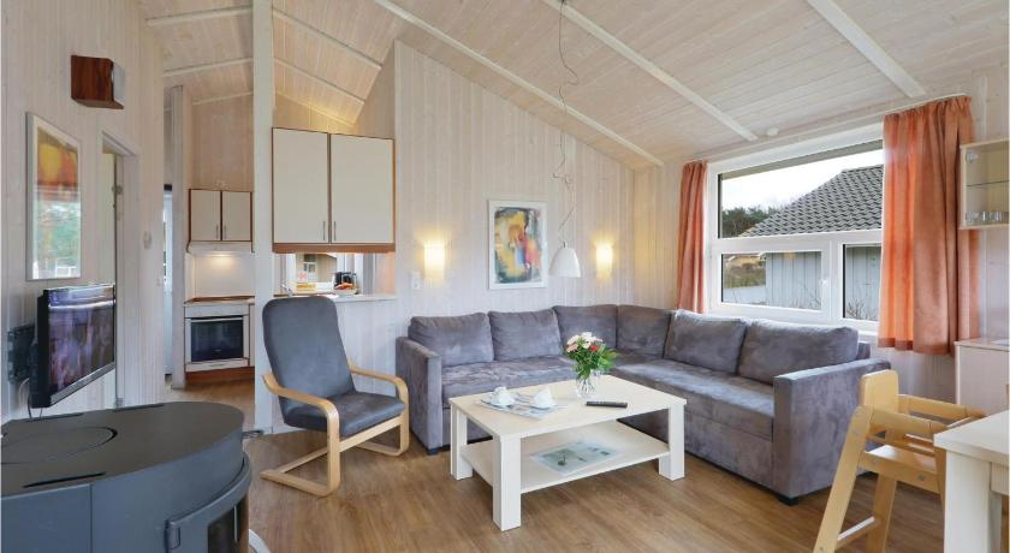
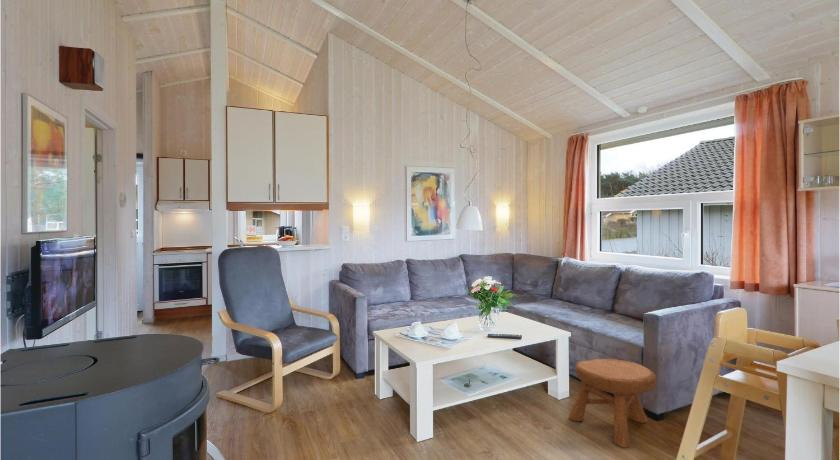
+ stool (617, 395)
